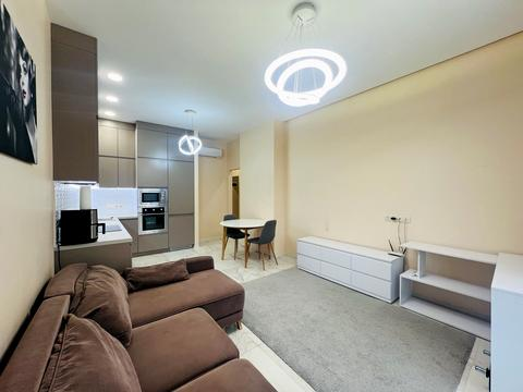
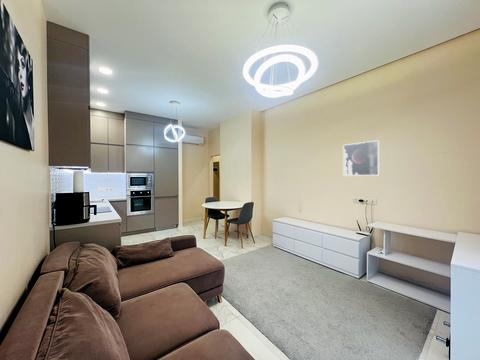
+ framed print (360, 159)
